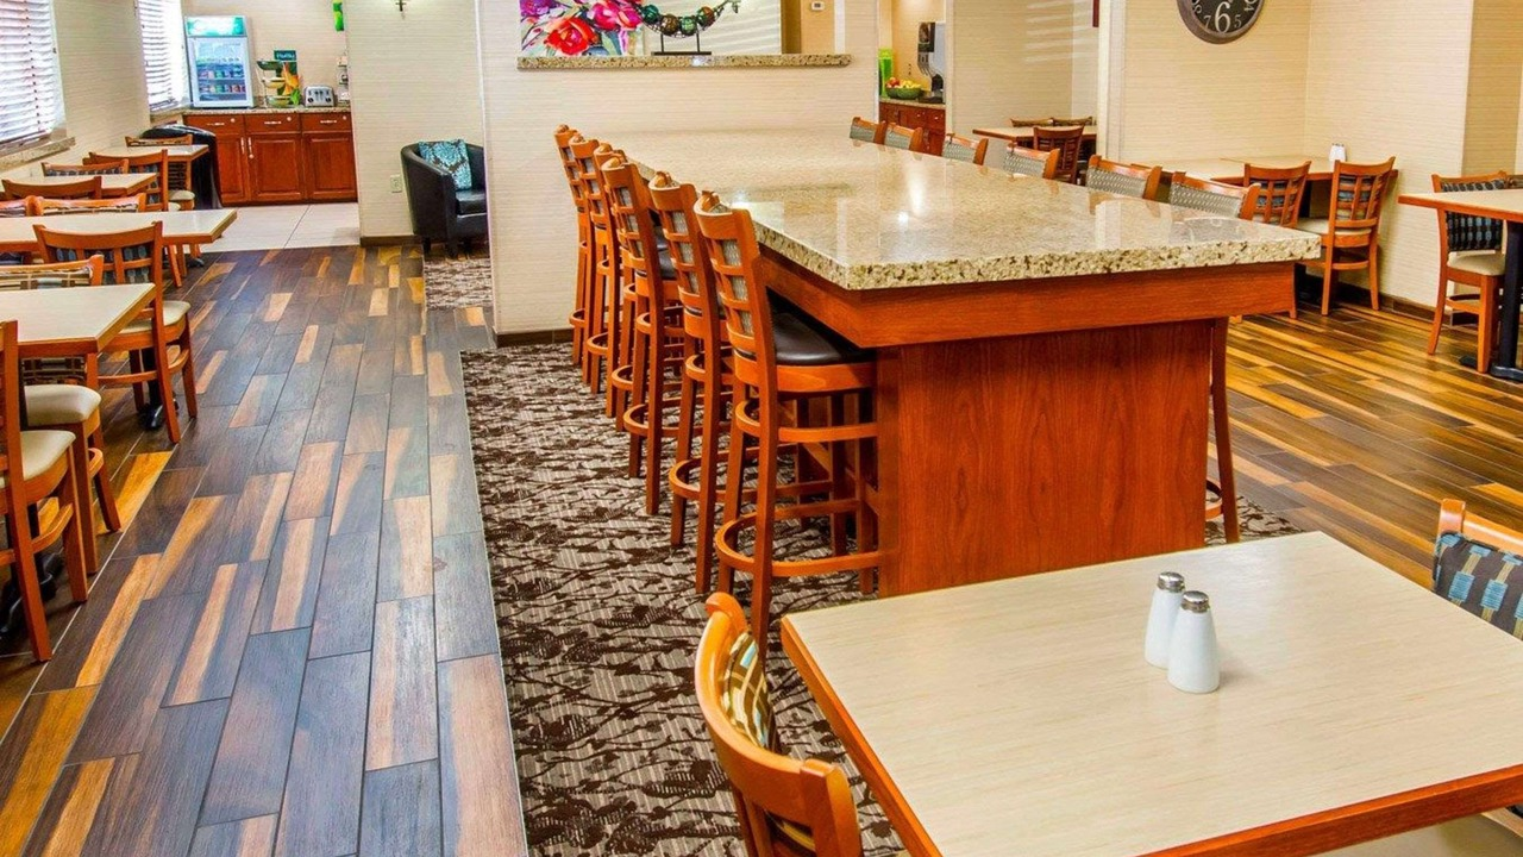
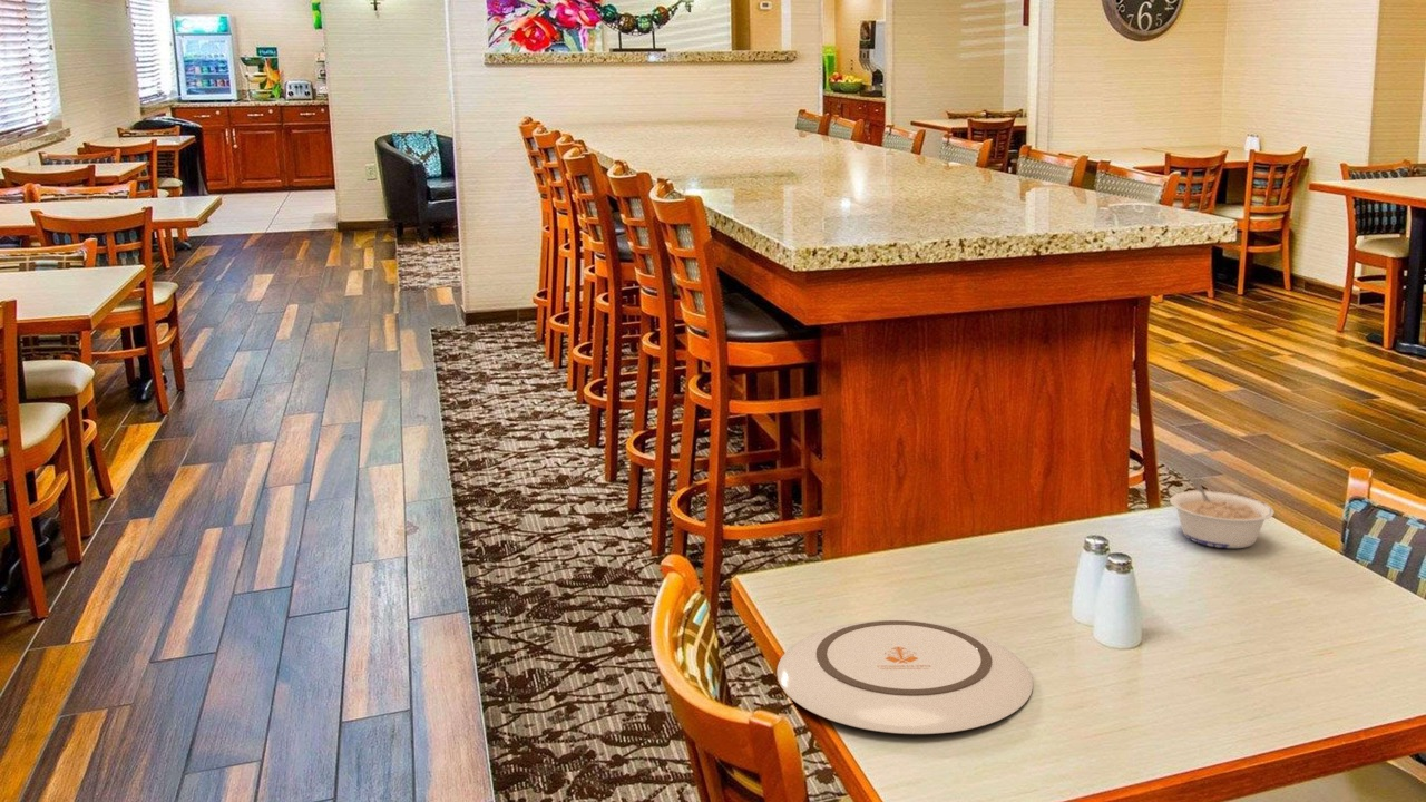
+ legume (1215, 517)
+ plate (902, 664)
